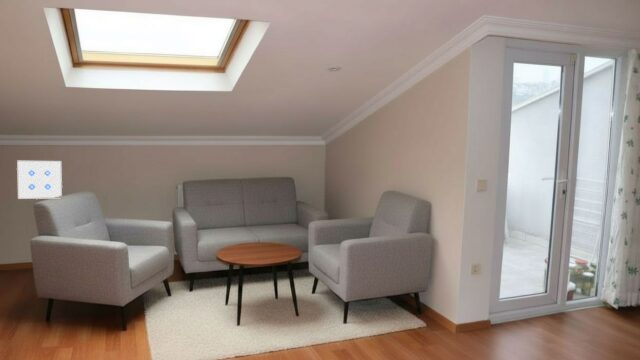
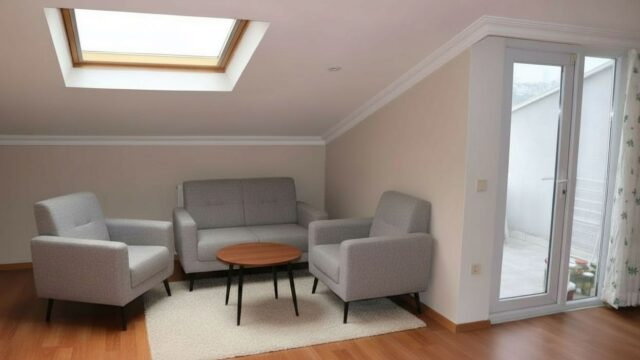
- wall art (39, 179)
